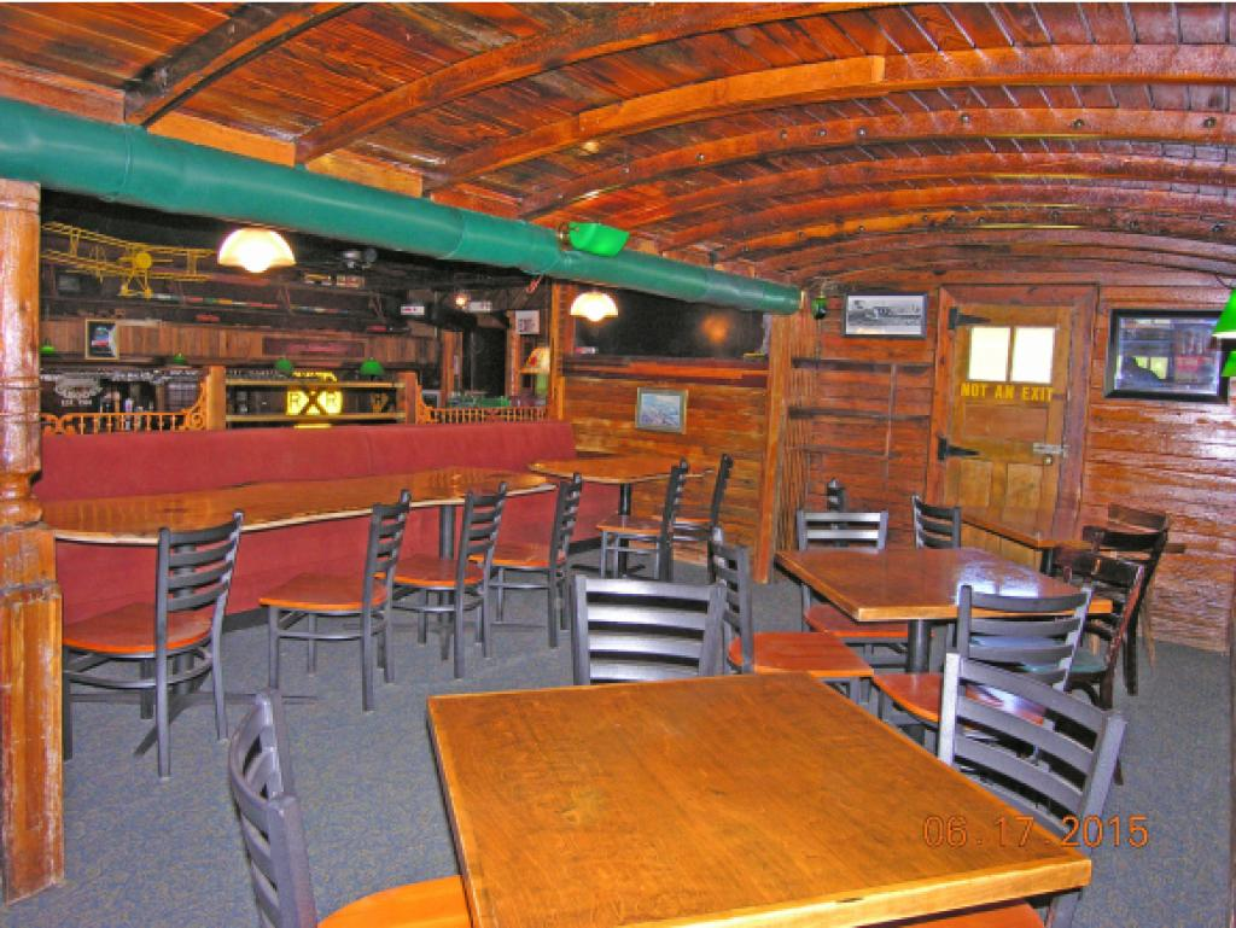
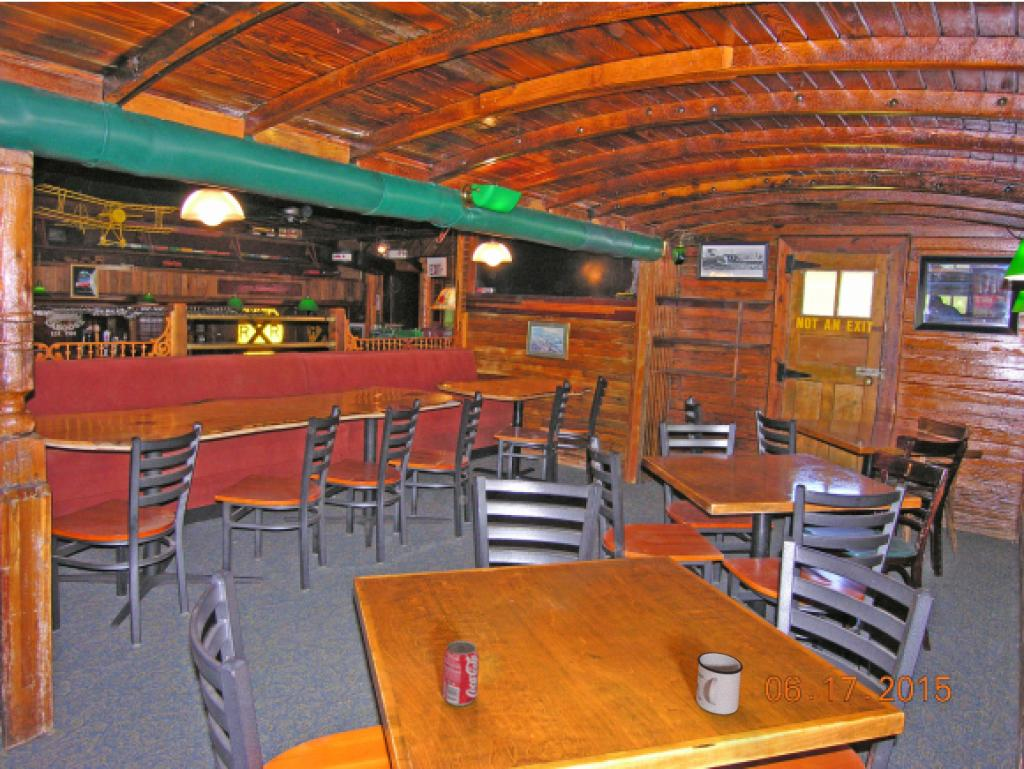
+ mug (717, 686)
+ beverage can (460, 672)
